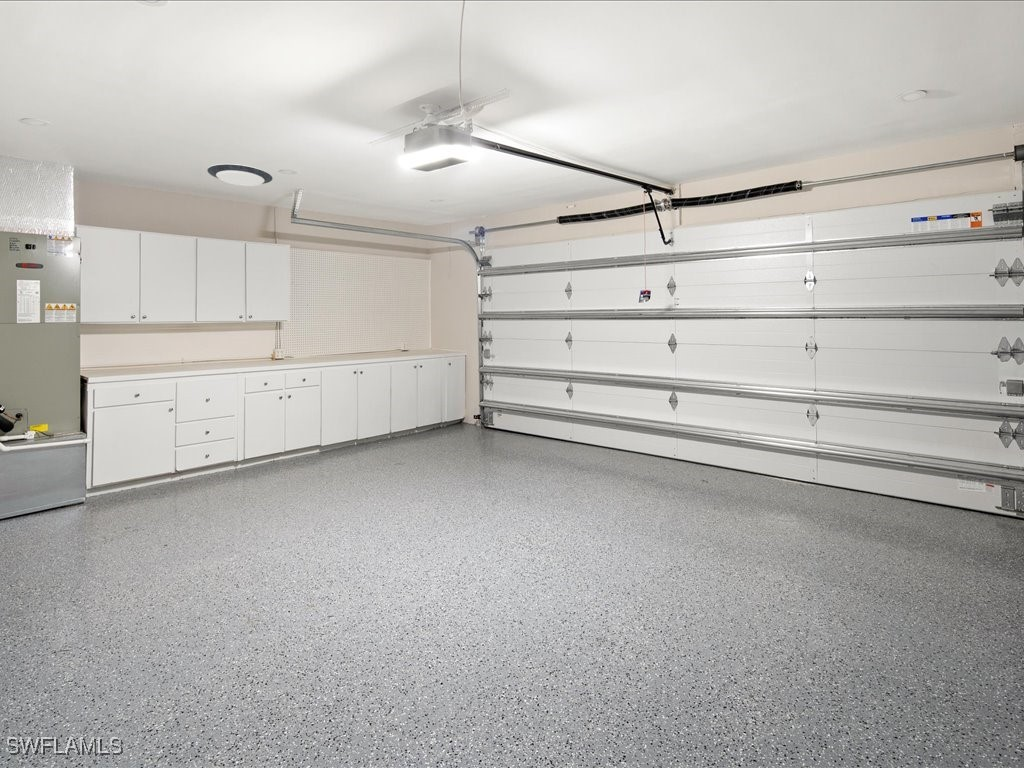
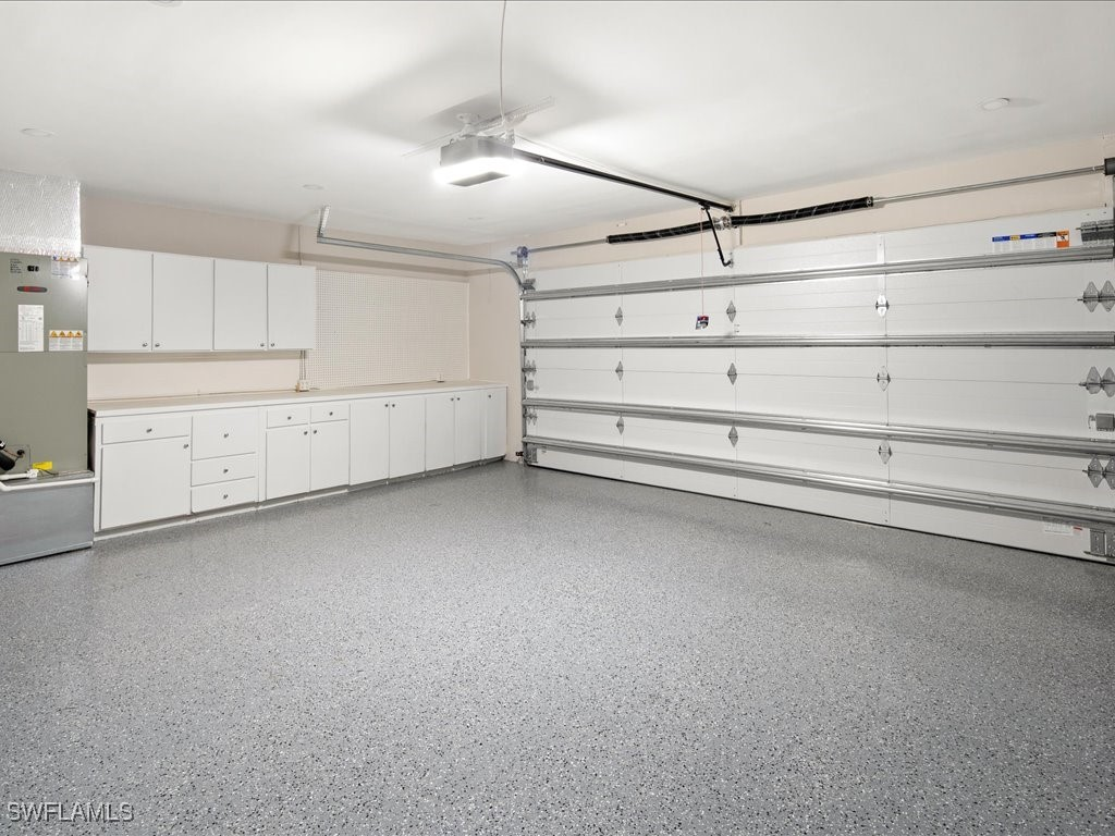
- ceiling light (240, 177)
